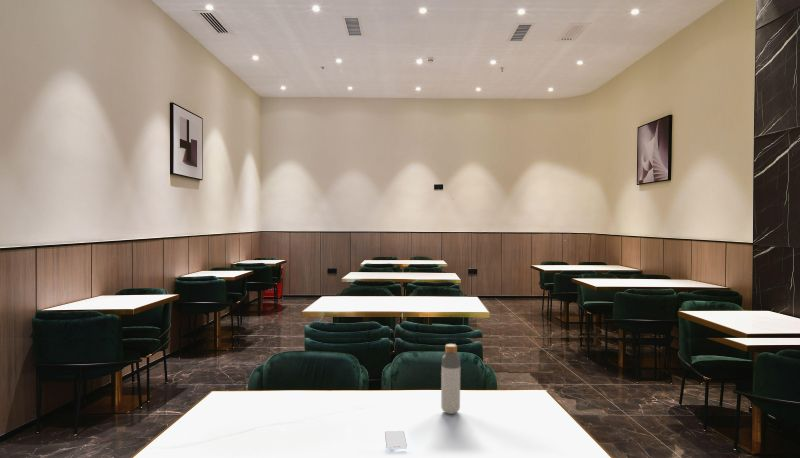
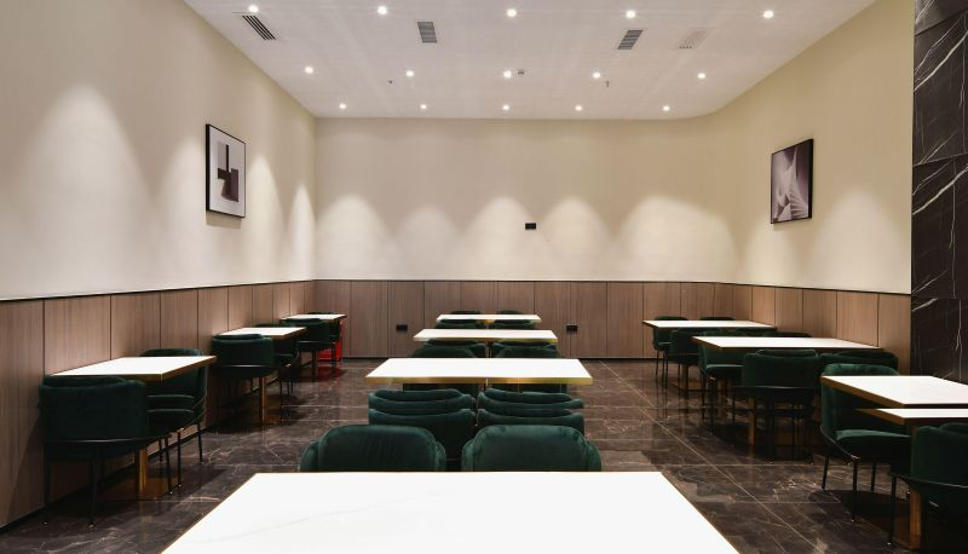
- bottle (450, 378)
- smartphone (395, 440)
